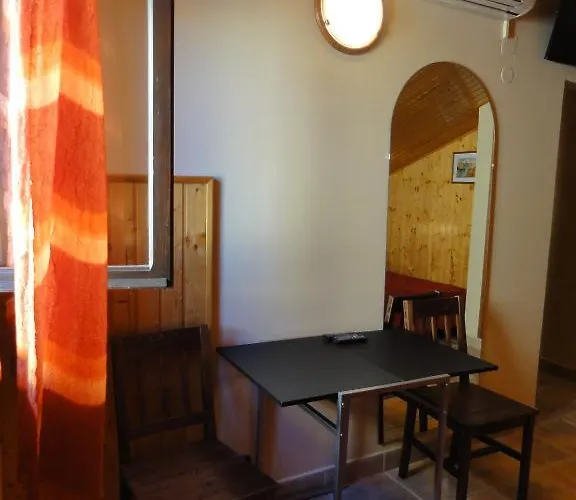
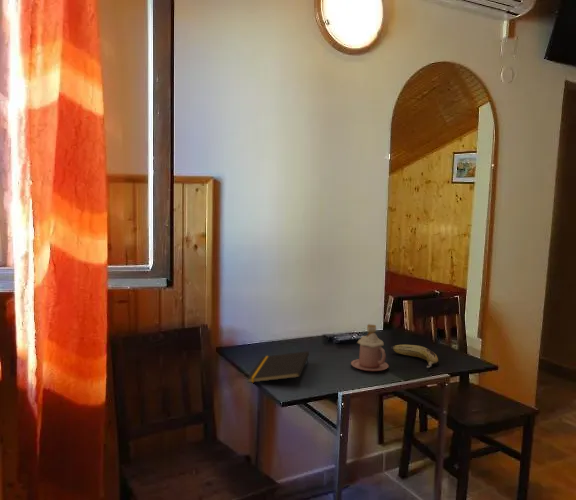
+ fruit (418, 354)
+ mug (370, 345)
+ notepad (279, 366)
